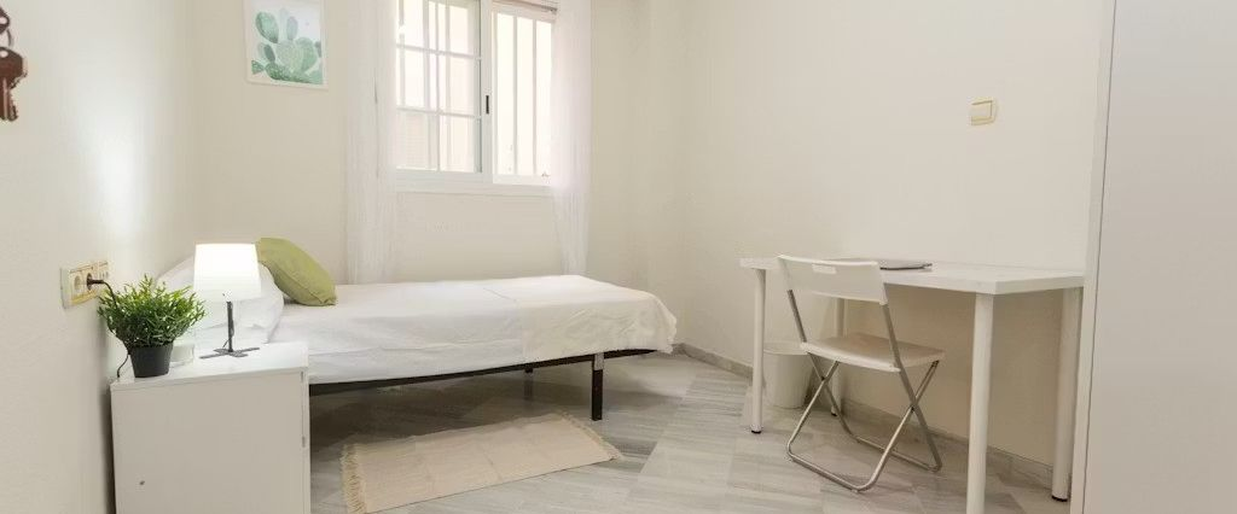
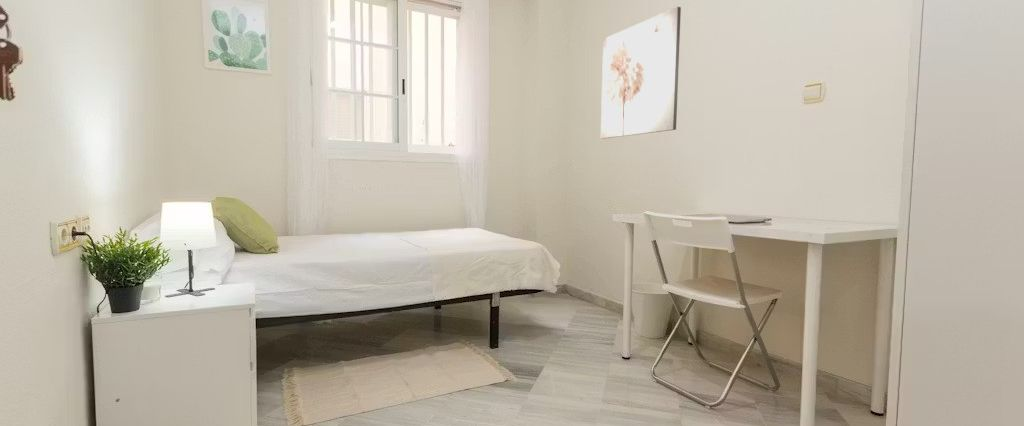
+ wall art (636, 80)
